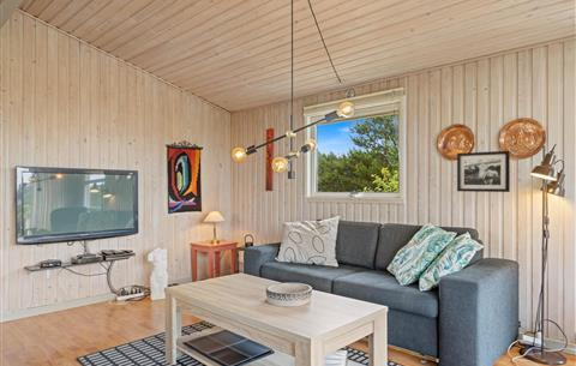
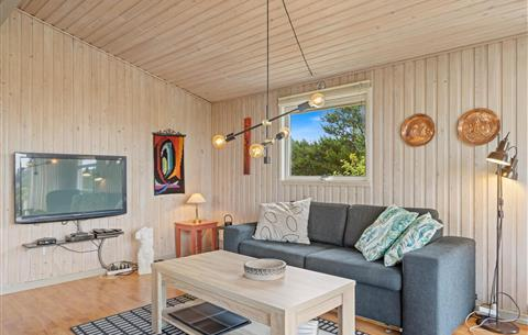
- picture frame (481, 172)
